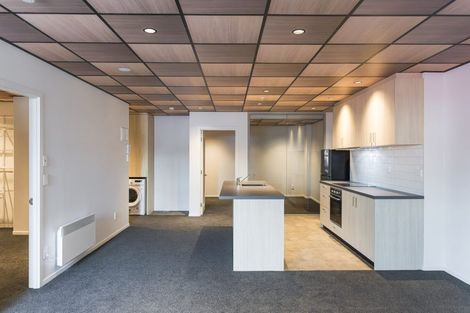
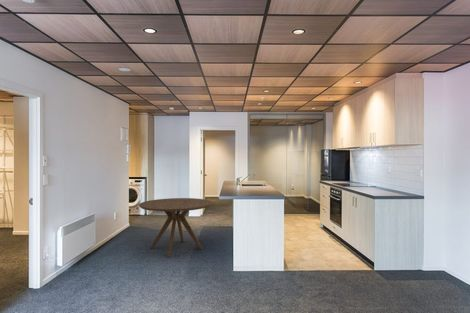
+ dining table (175, 225)
